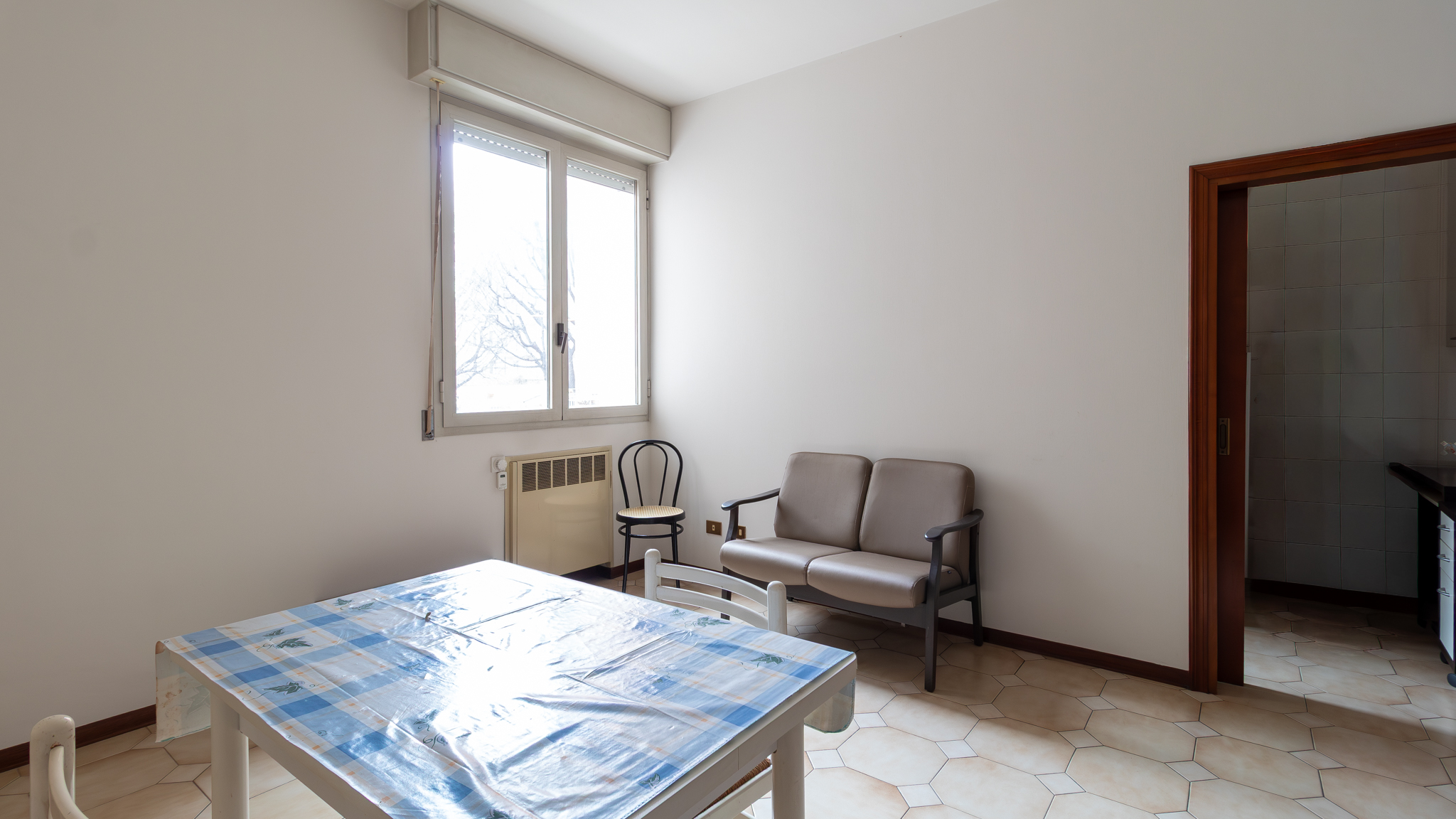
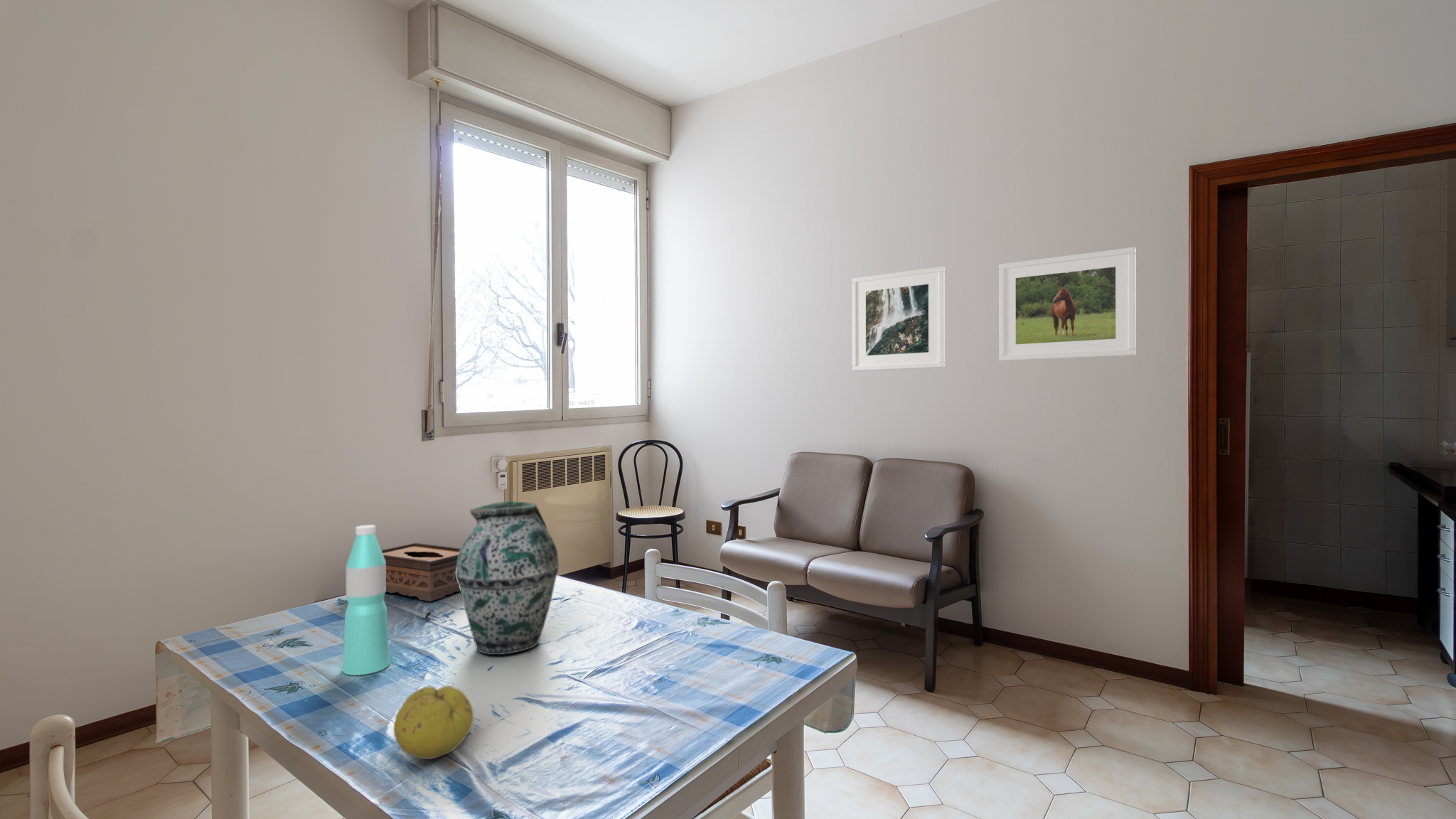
+ fruit (433, 722)
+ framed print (896, 321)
+ vase (508, 574)
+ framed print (1064, 307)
+ water bottle (365, 596)
+ tissue box (422, 569)
